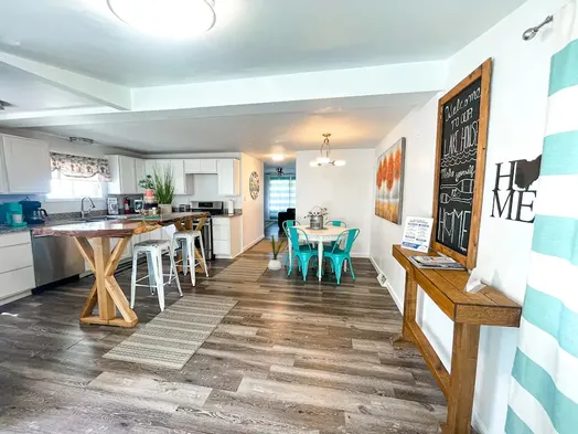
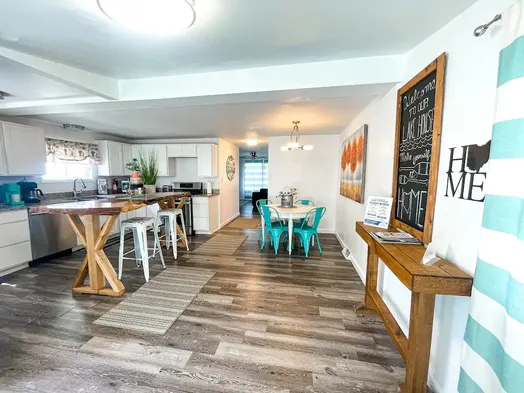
- house plant (276, 250)
